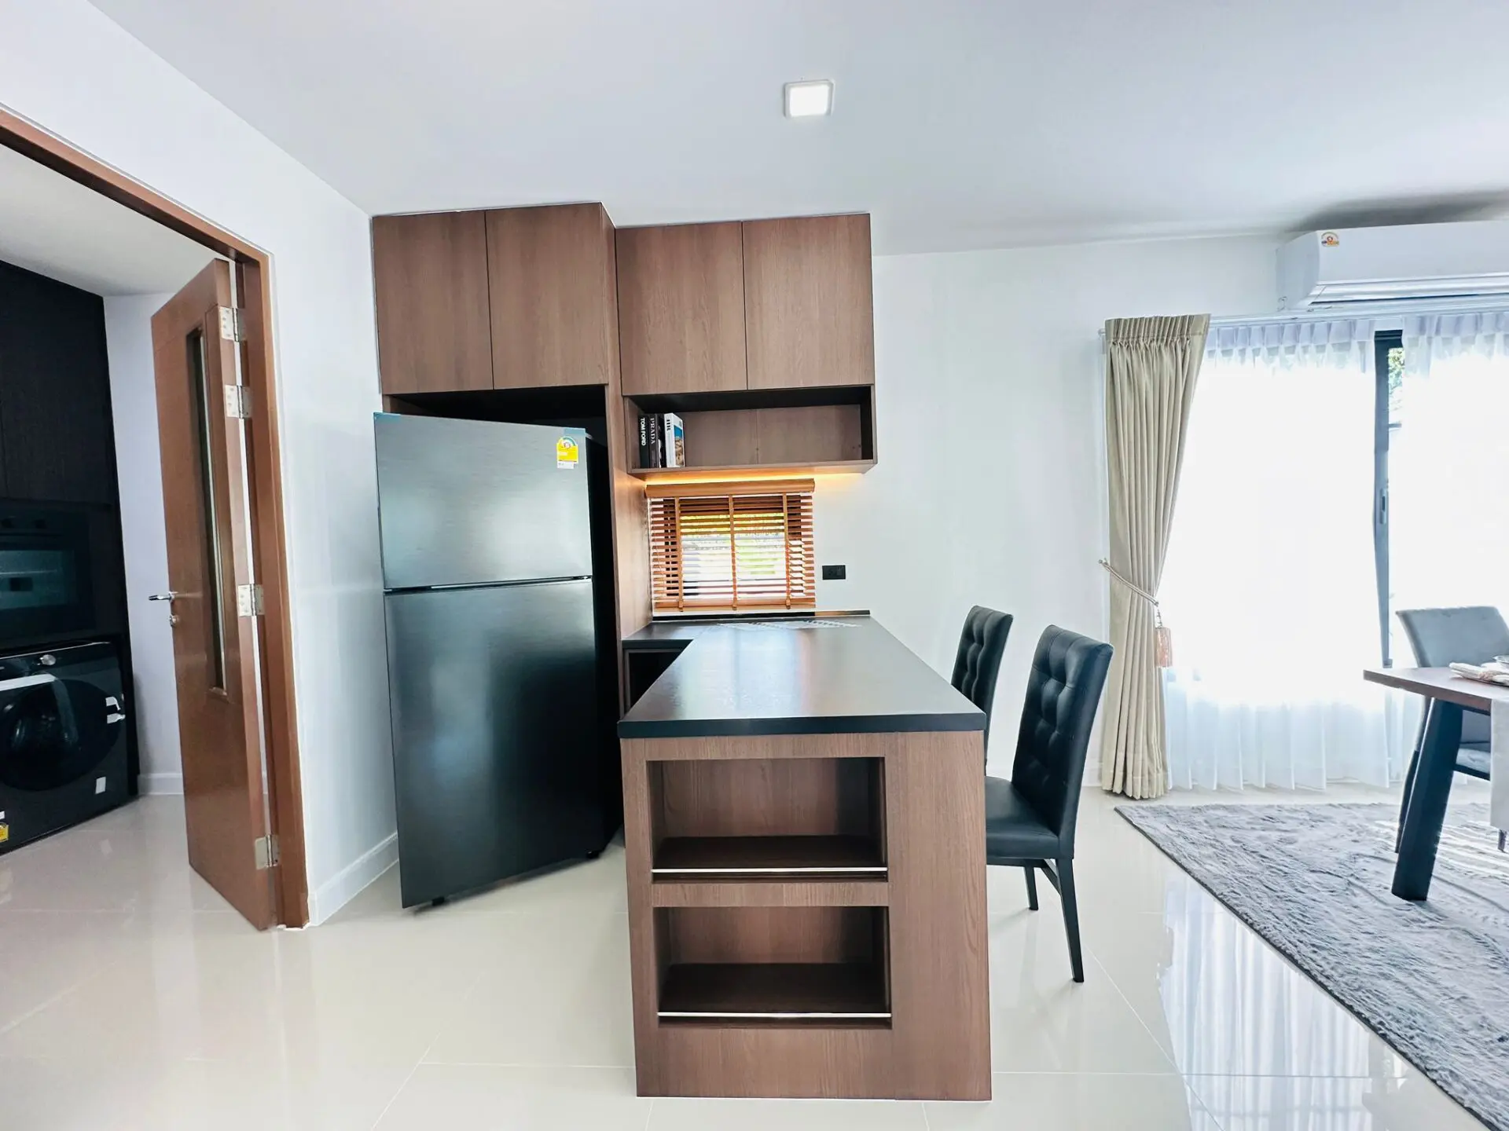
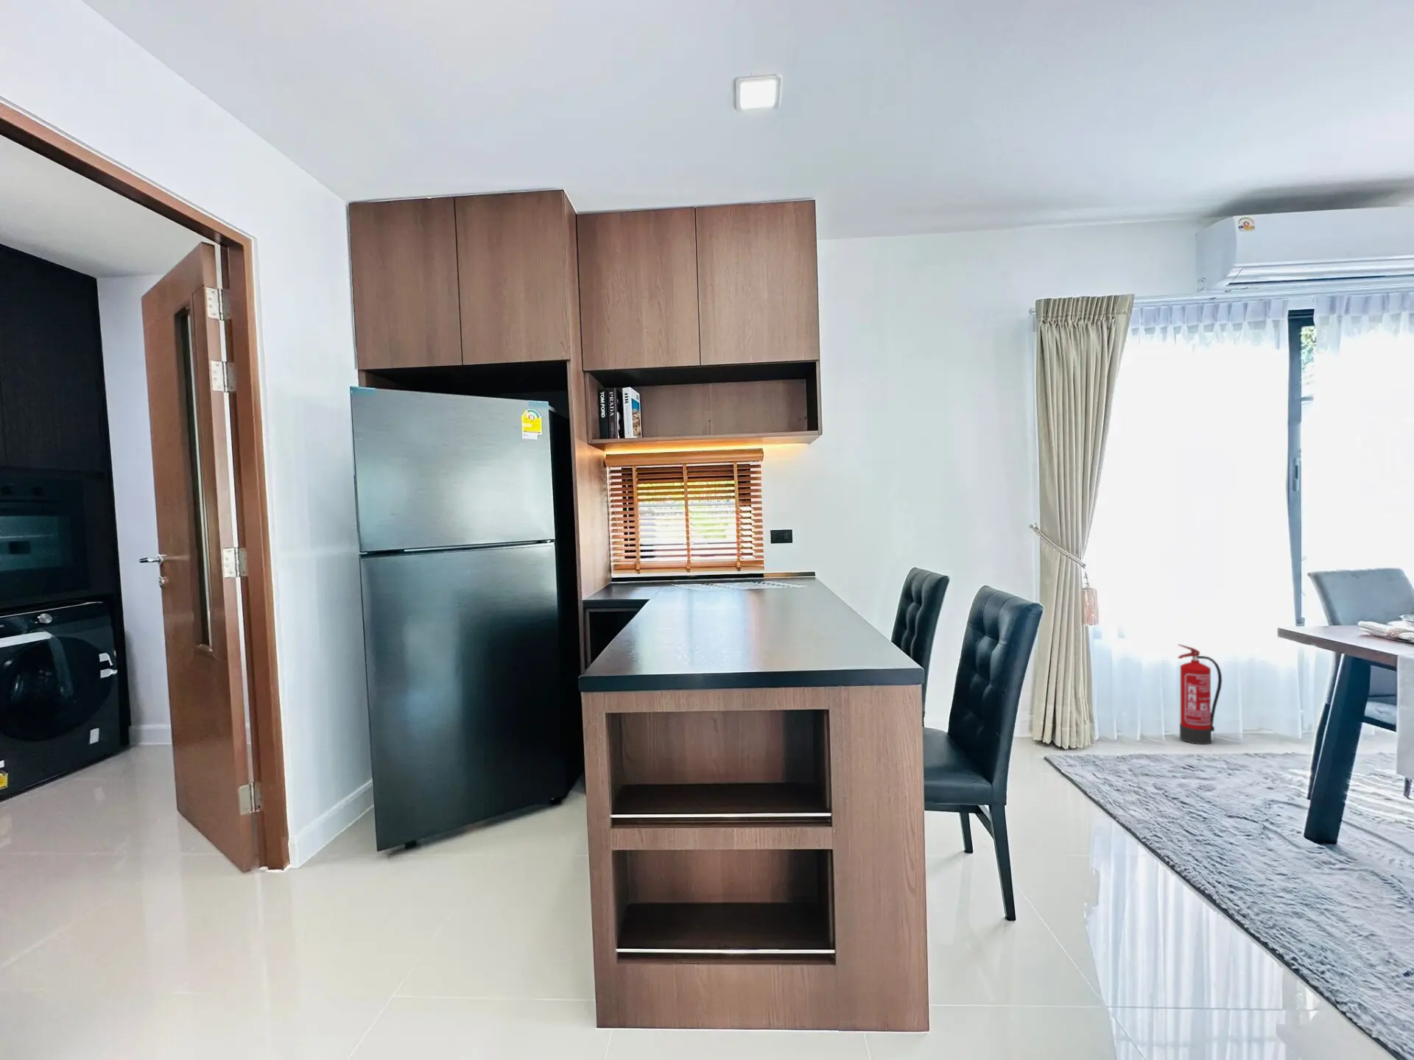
+ fire extinguisher (1200, 691)
